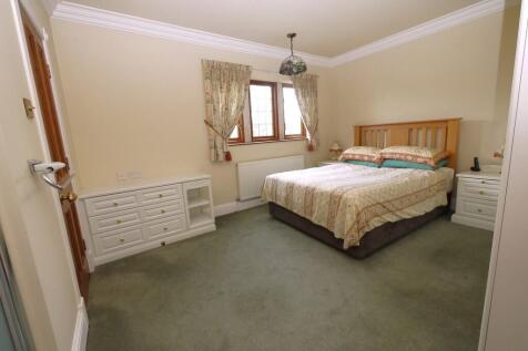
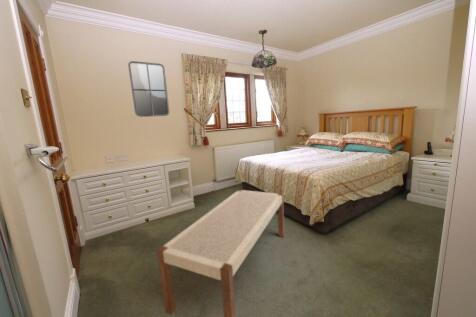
+ home mirror (150, 90)
+ bench (236, 240)
